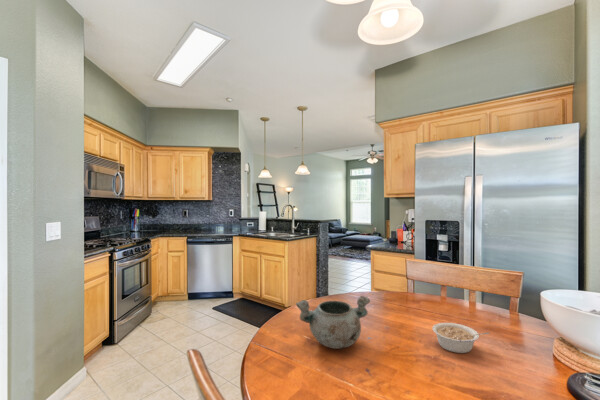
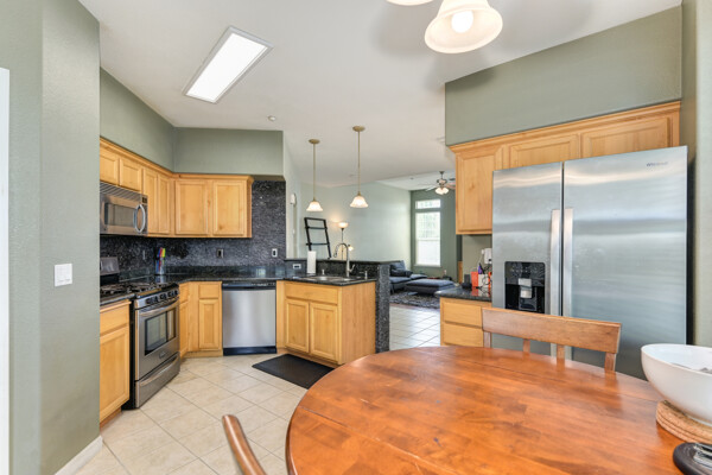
- decorative bowl (333, 319)
- legume (456, 336)
